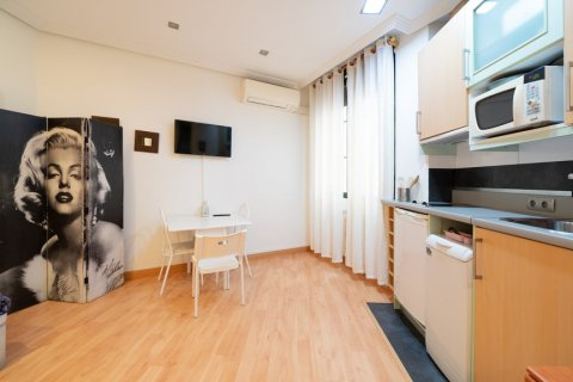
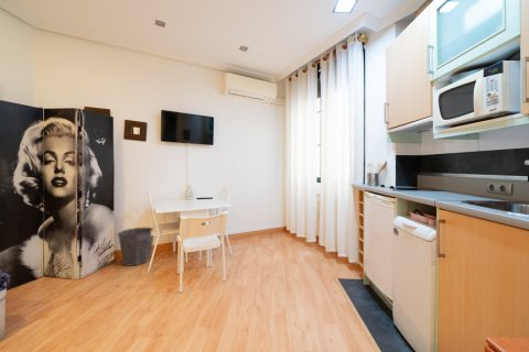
+ waste bin (137, 245)
